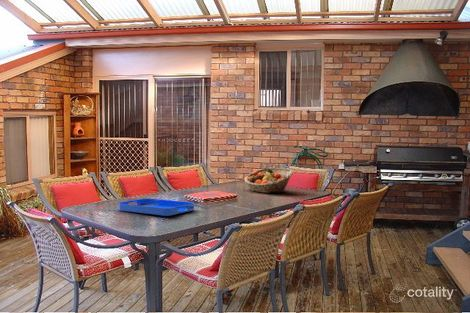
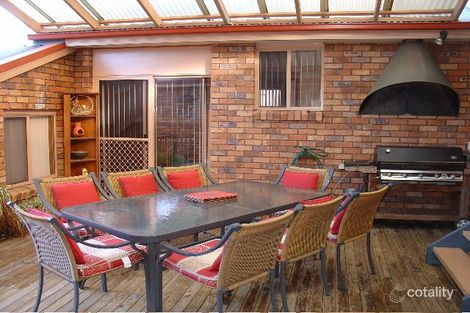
- fruit basket (268, 179)
- serving tray (156, 206)
